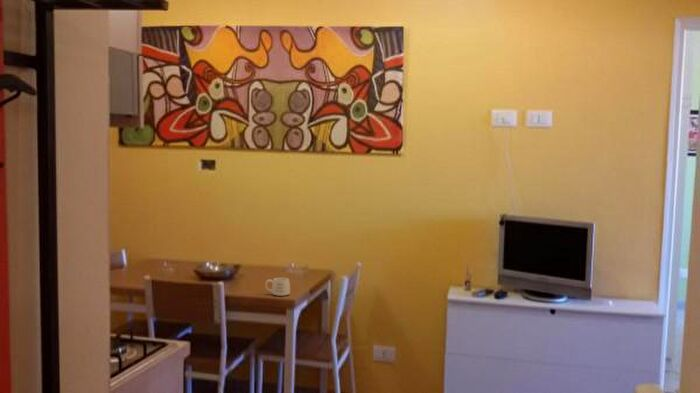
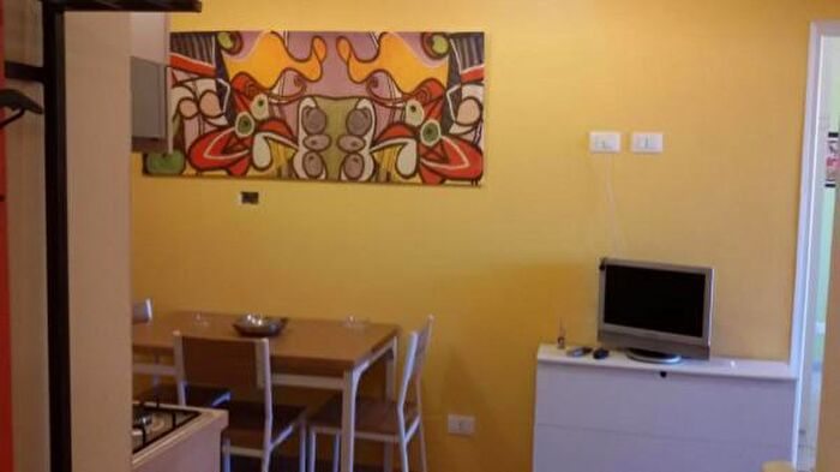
- mug (277, 286)
